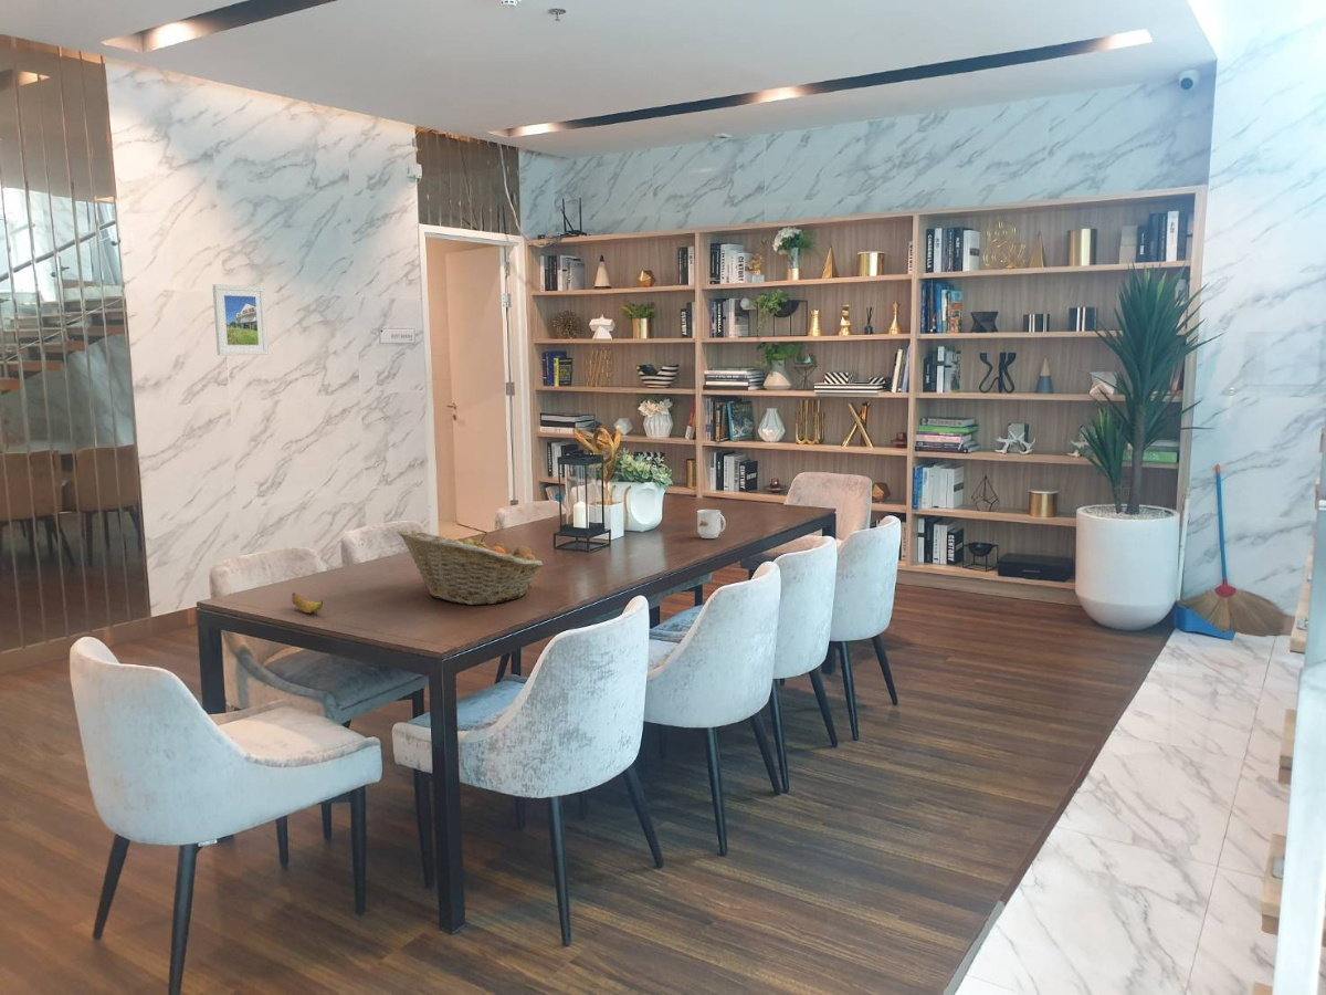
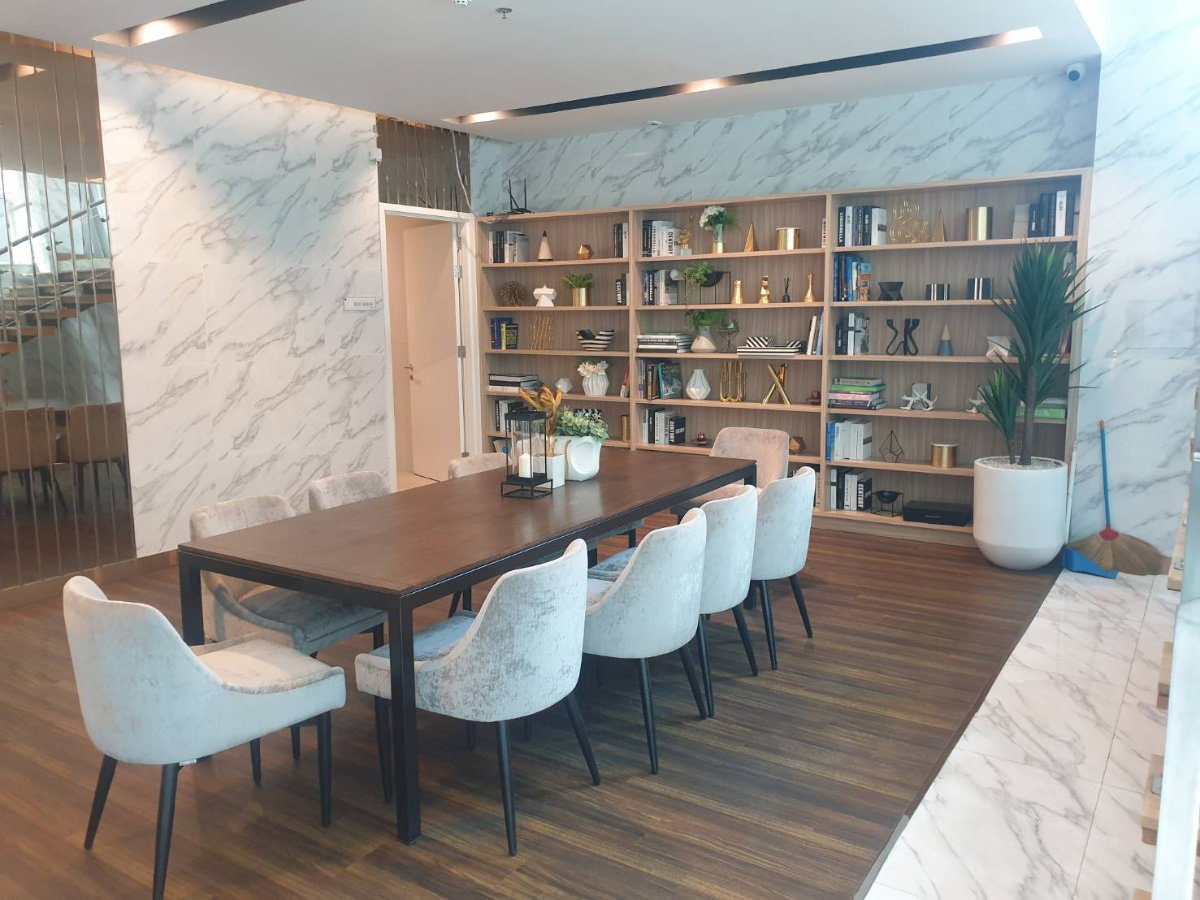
- fruit basket (470, 559)
- banana (308, 604)
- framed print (241, 320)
- mug (712, 524)
